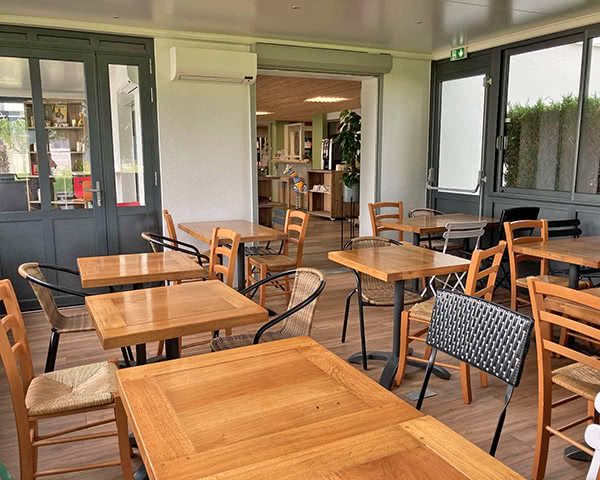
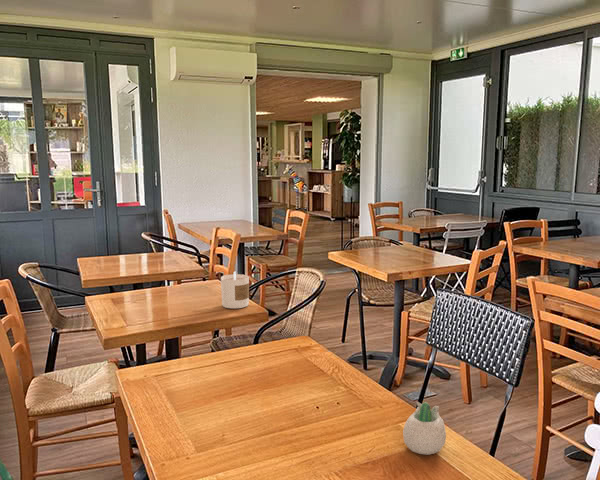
+ candle (235, 288)
+ succulent planter (425, 424)
